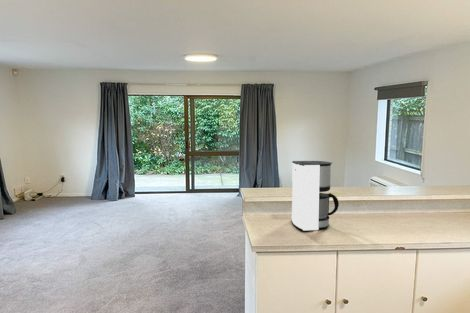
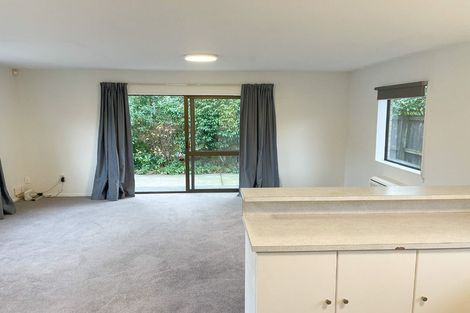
- coffee maker (316, 193)
